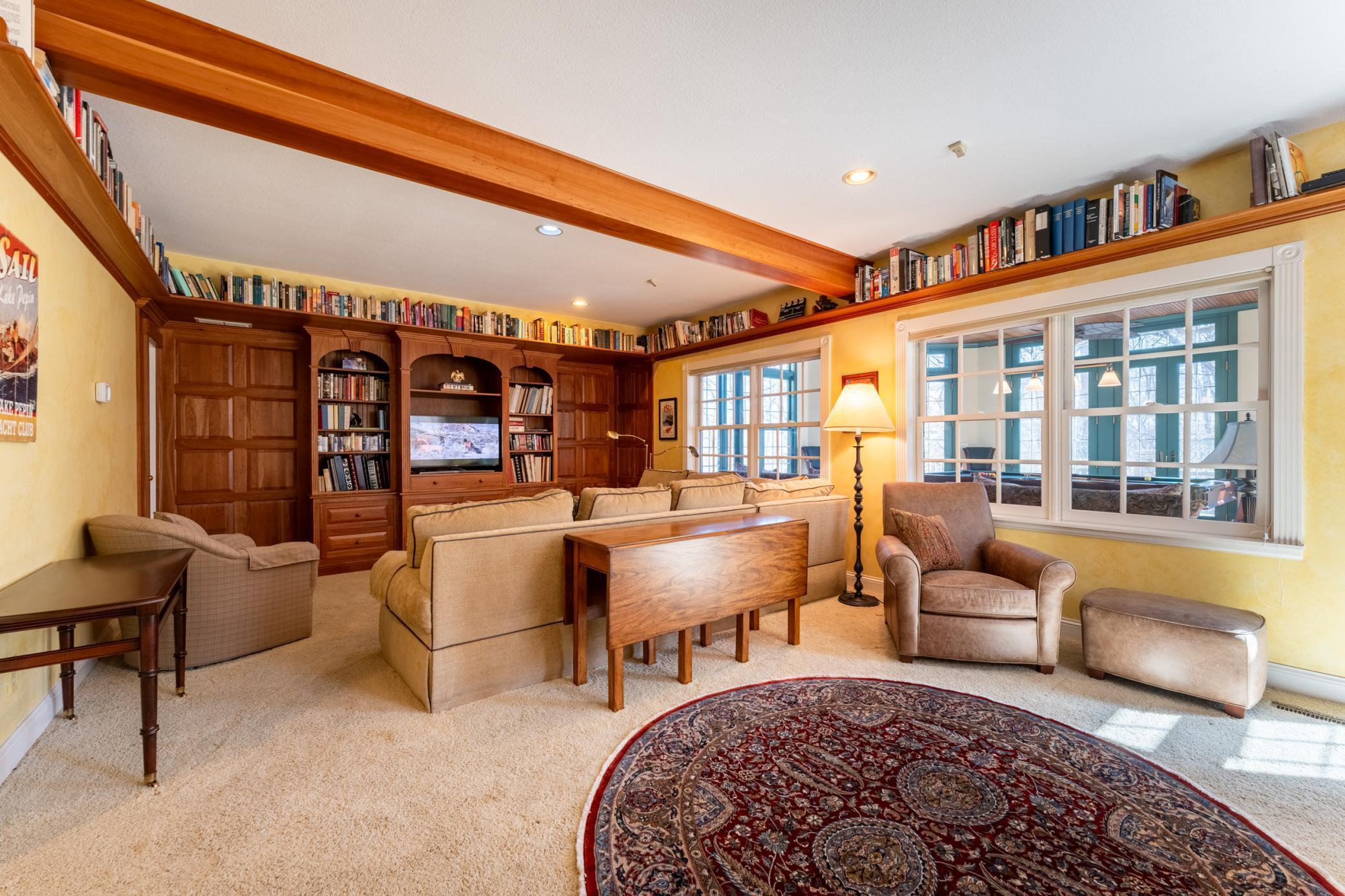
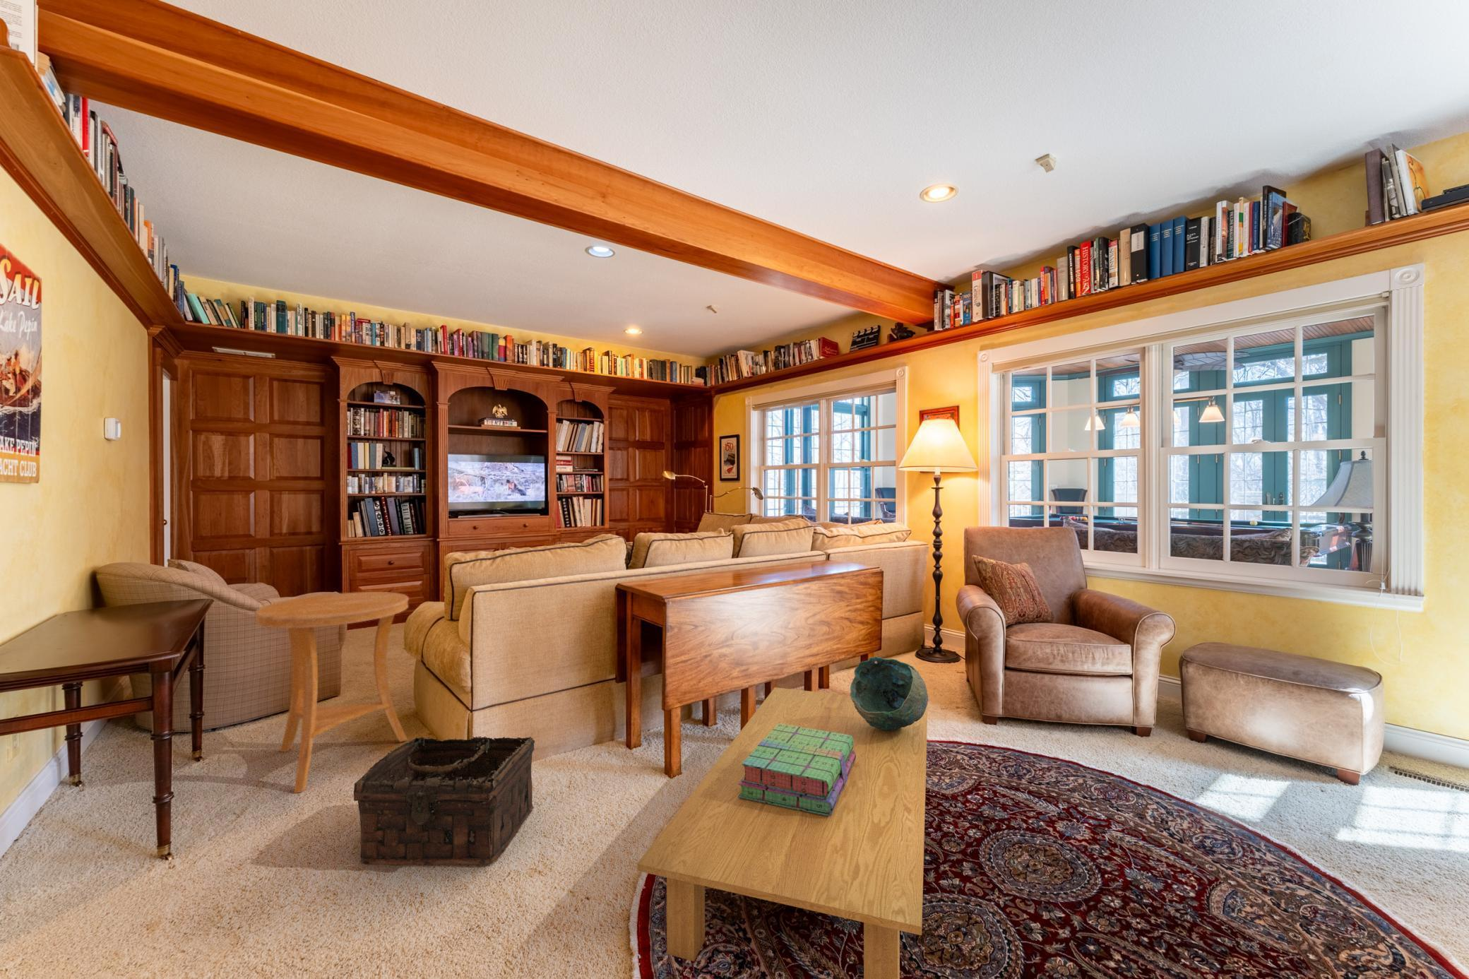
+ coffee table (817, 814)
+ side table (317, 681)
+ decorative bowl (889, 695)
+ basket (446, 792)
+ stack of books (801, 763)
